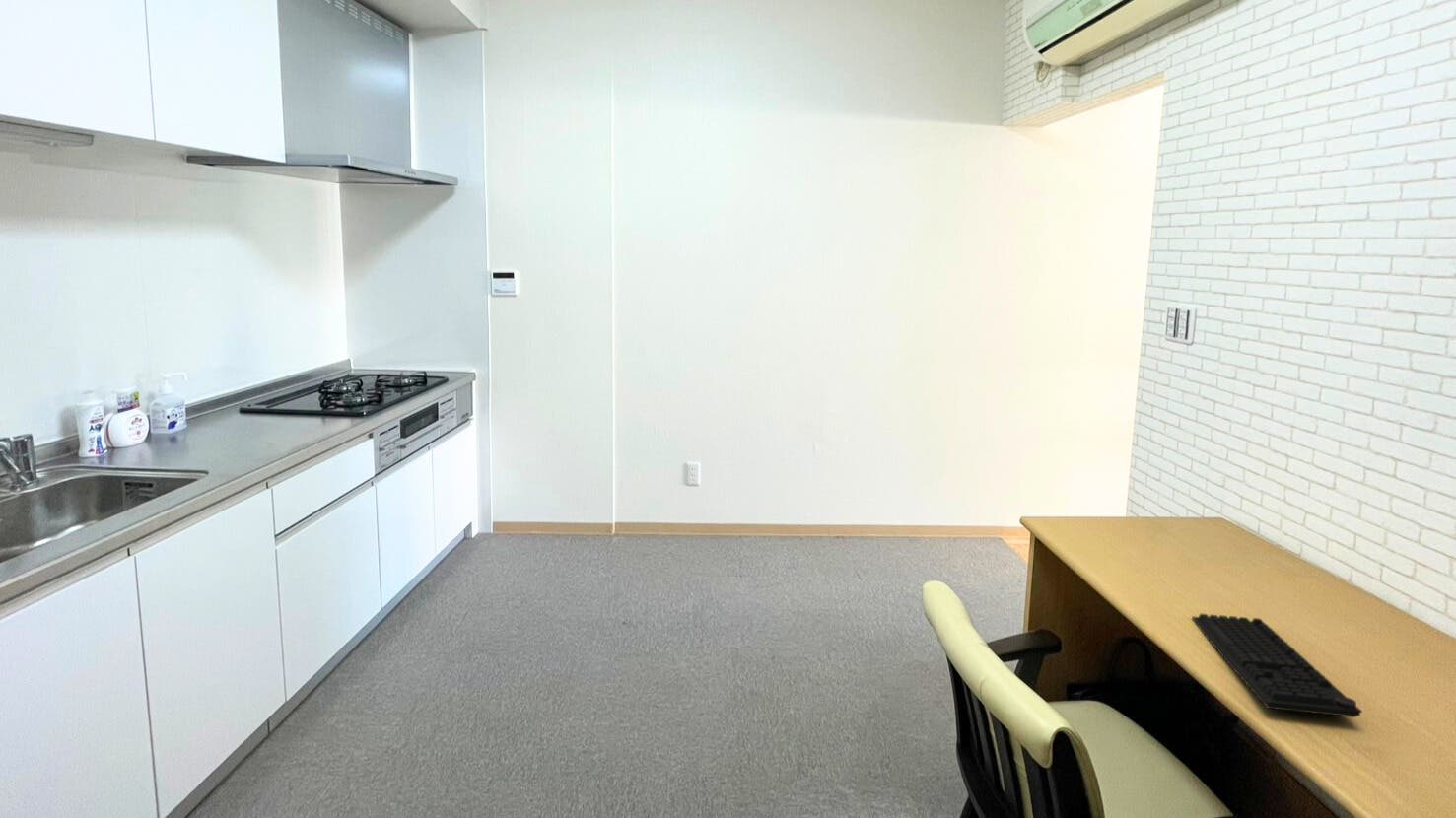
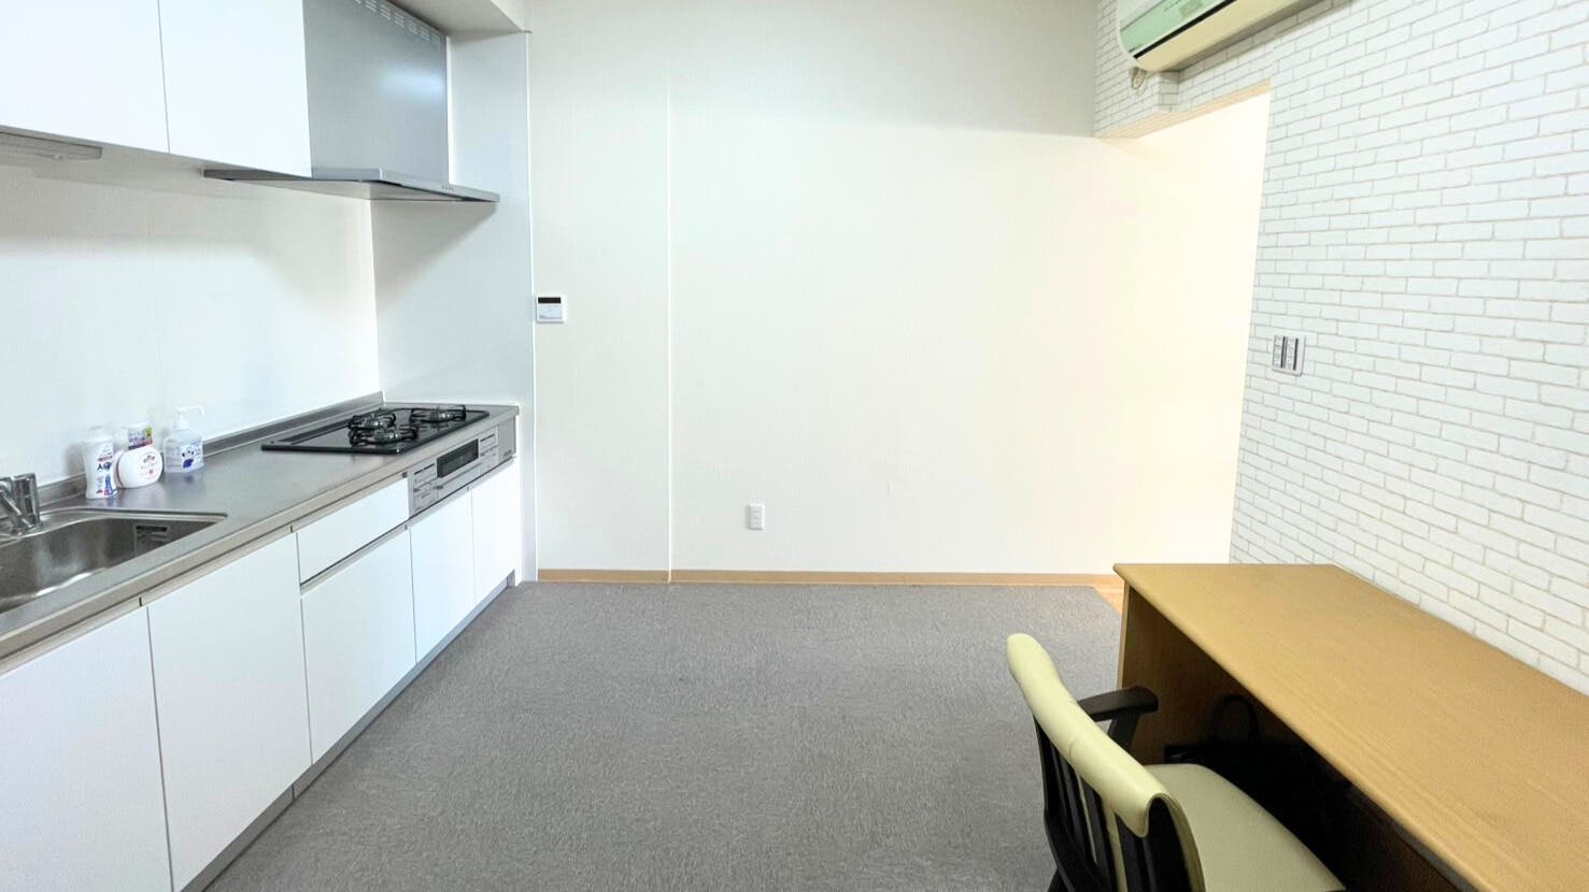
- keyboard (1266, 658)
